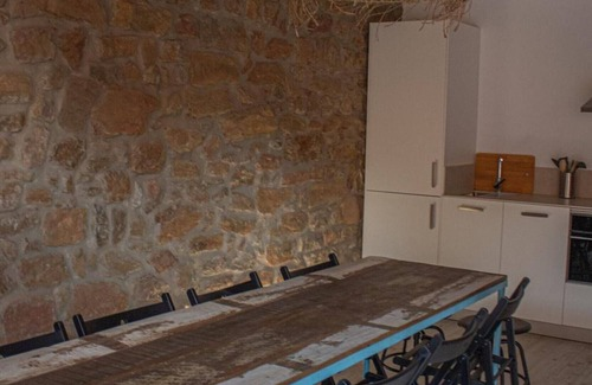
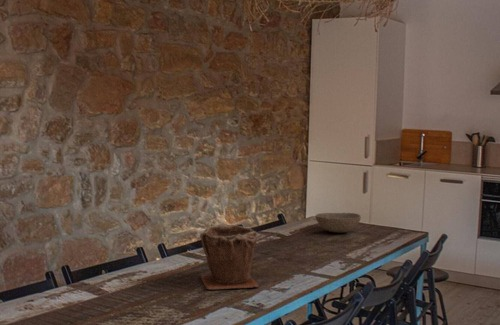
+ plant pot (228, 255)
+ bowl (337, 223)
